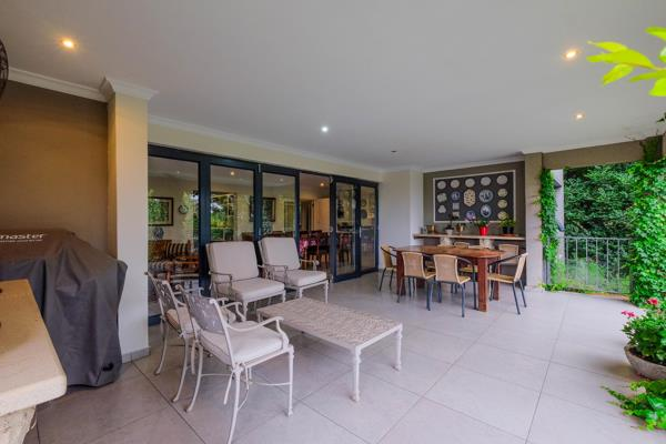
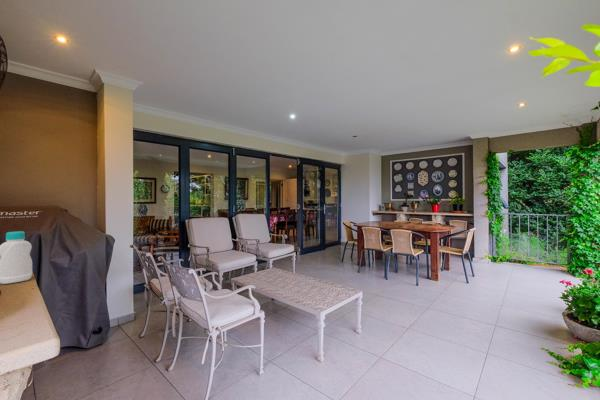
+ bottle (15, 256)
